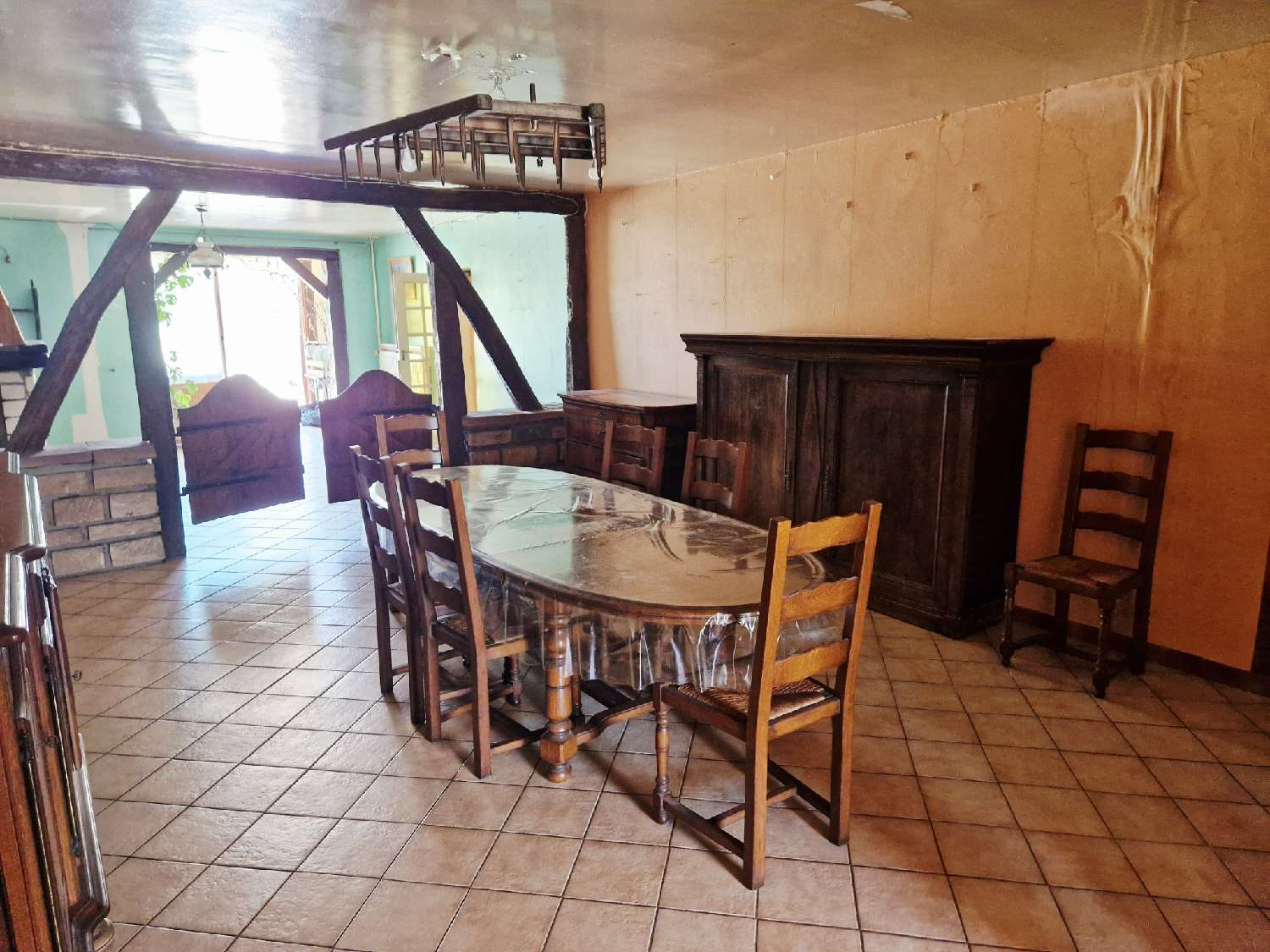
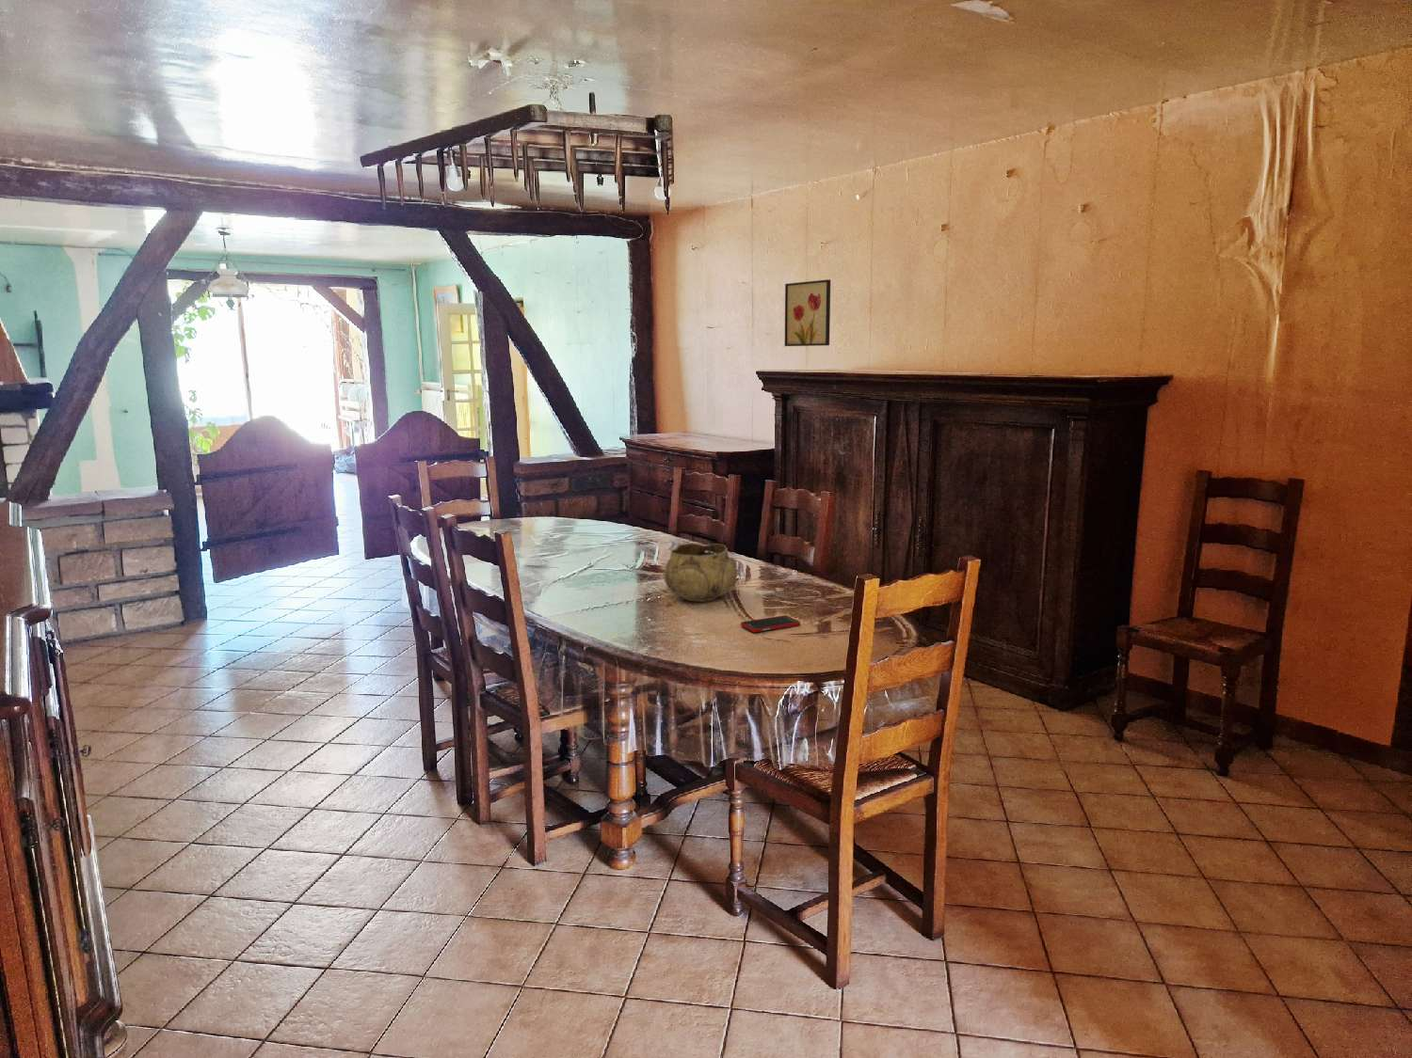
+ decorative bowl (699, 572)
+ wall art (807, 313)
+ cell phone (770, 623)
